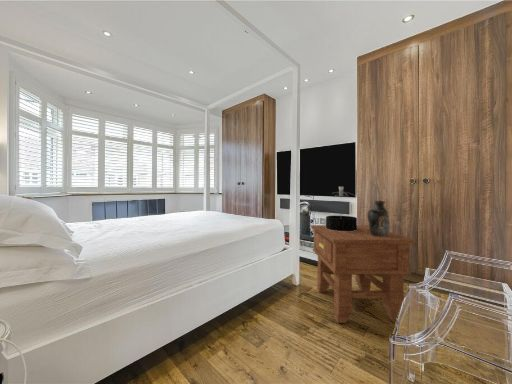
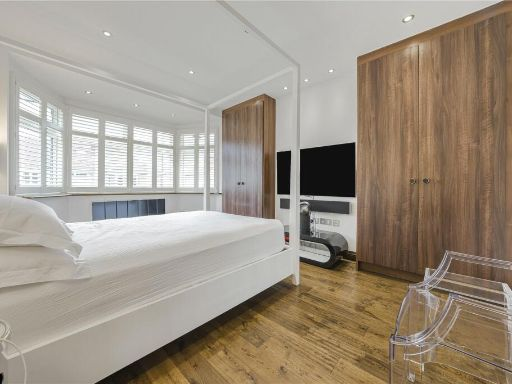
- table lamp (341, 216)
- decorative vase (376, 217)
- side table (353, 267)
